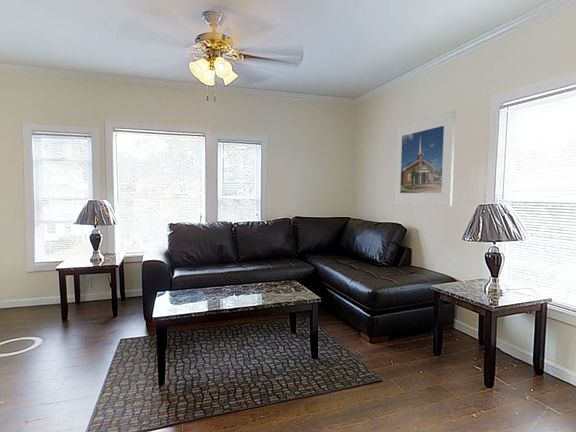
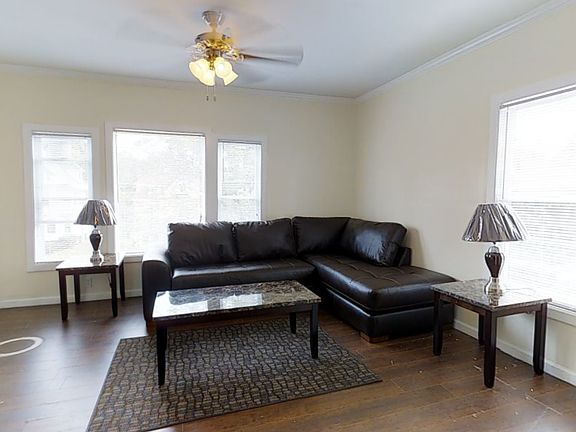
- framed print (420, 162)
